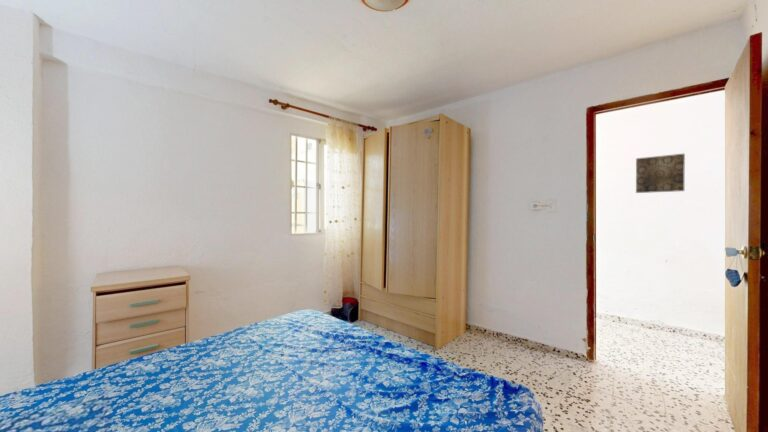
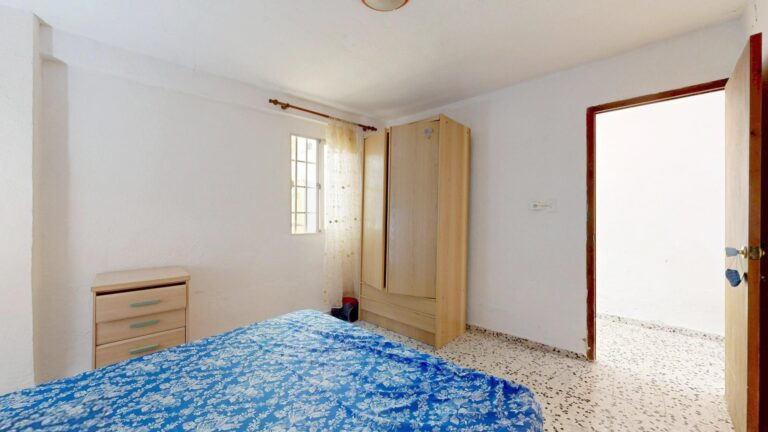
- wall art (659, 174)
